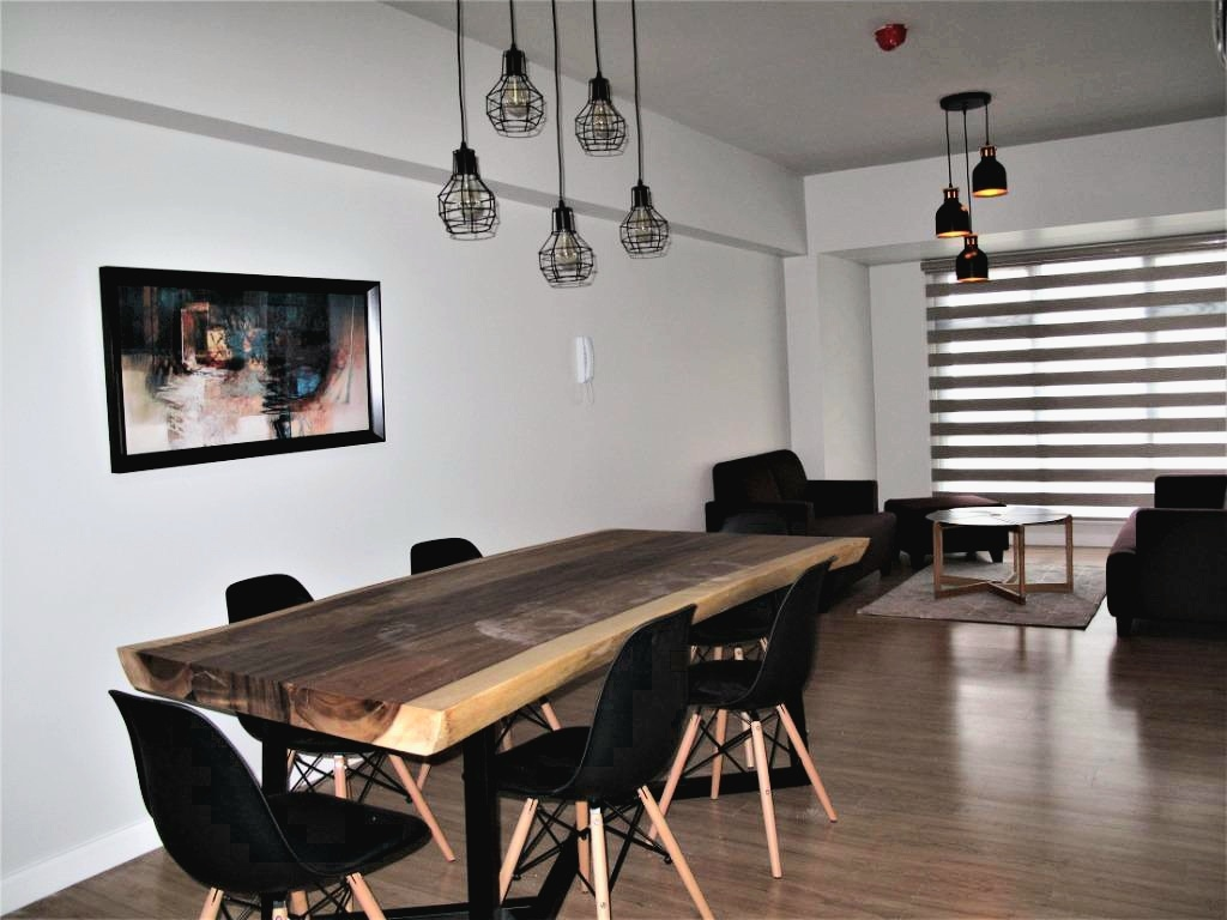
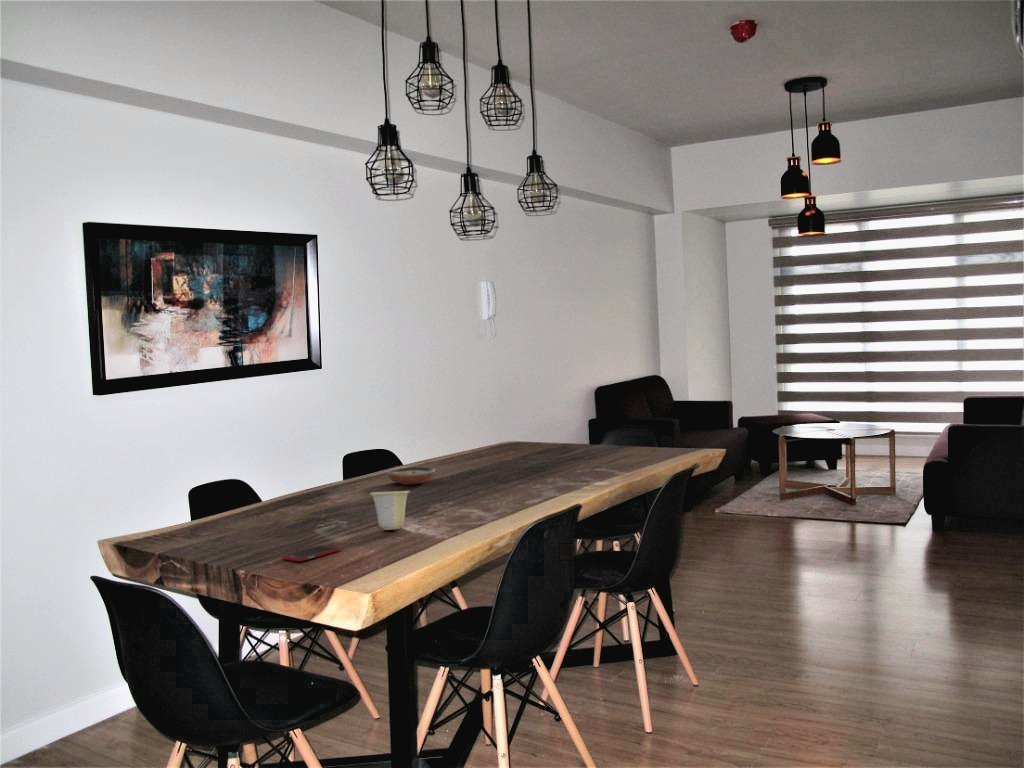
+ decorative bowl (411, 476)
+ cup (390, 509)
+ cell phone (311, 553)
